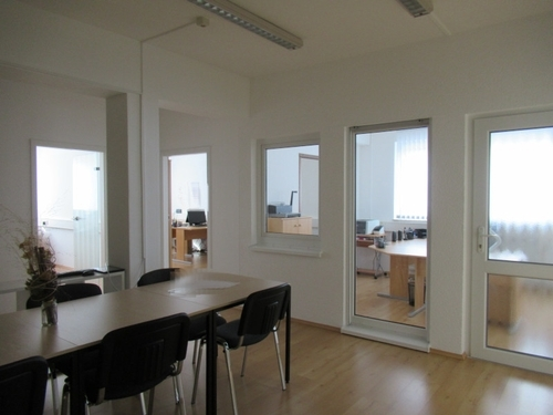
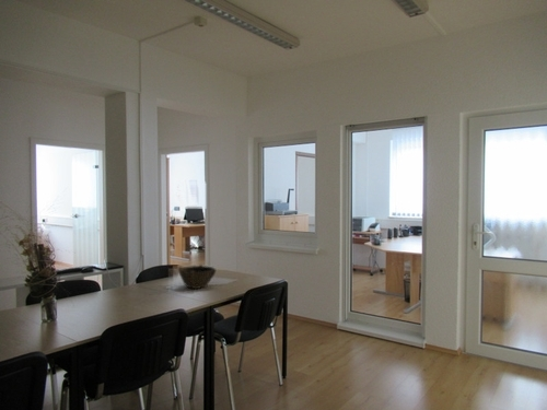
+ bowl (197, 277)
